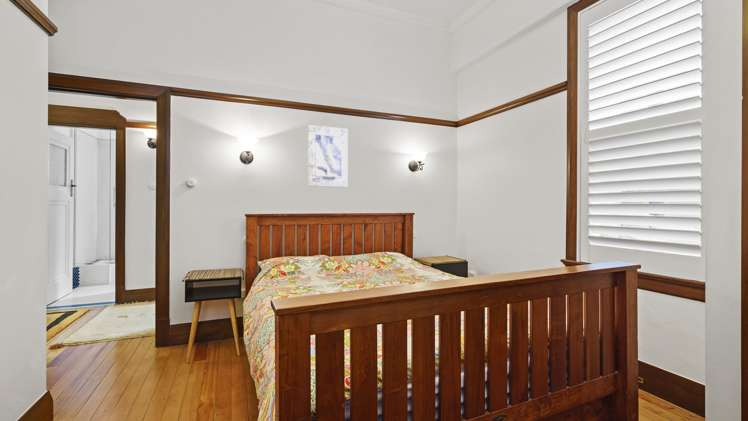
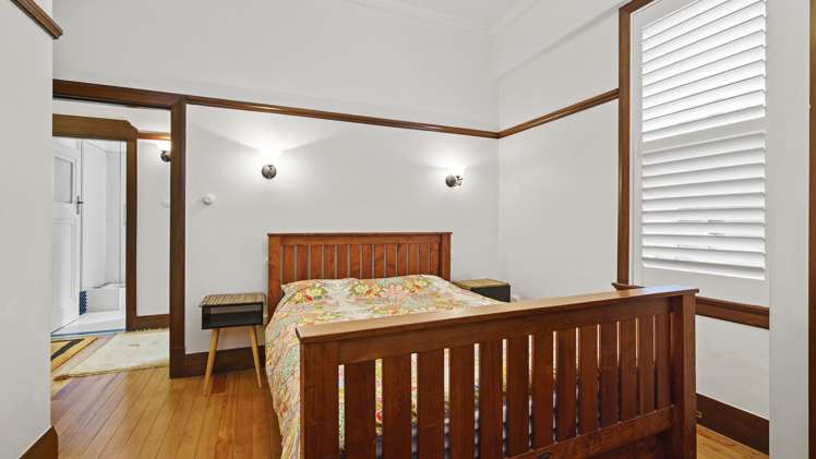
- wall art (328, 156)
